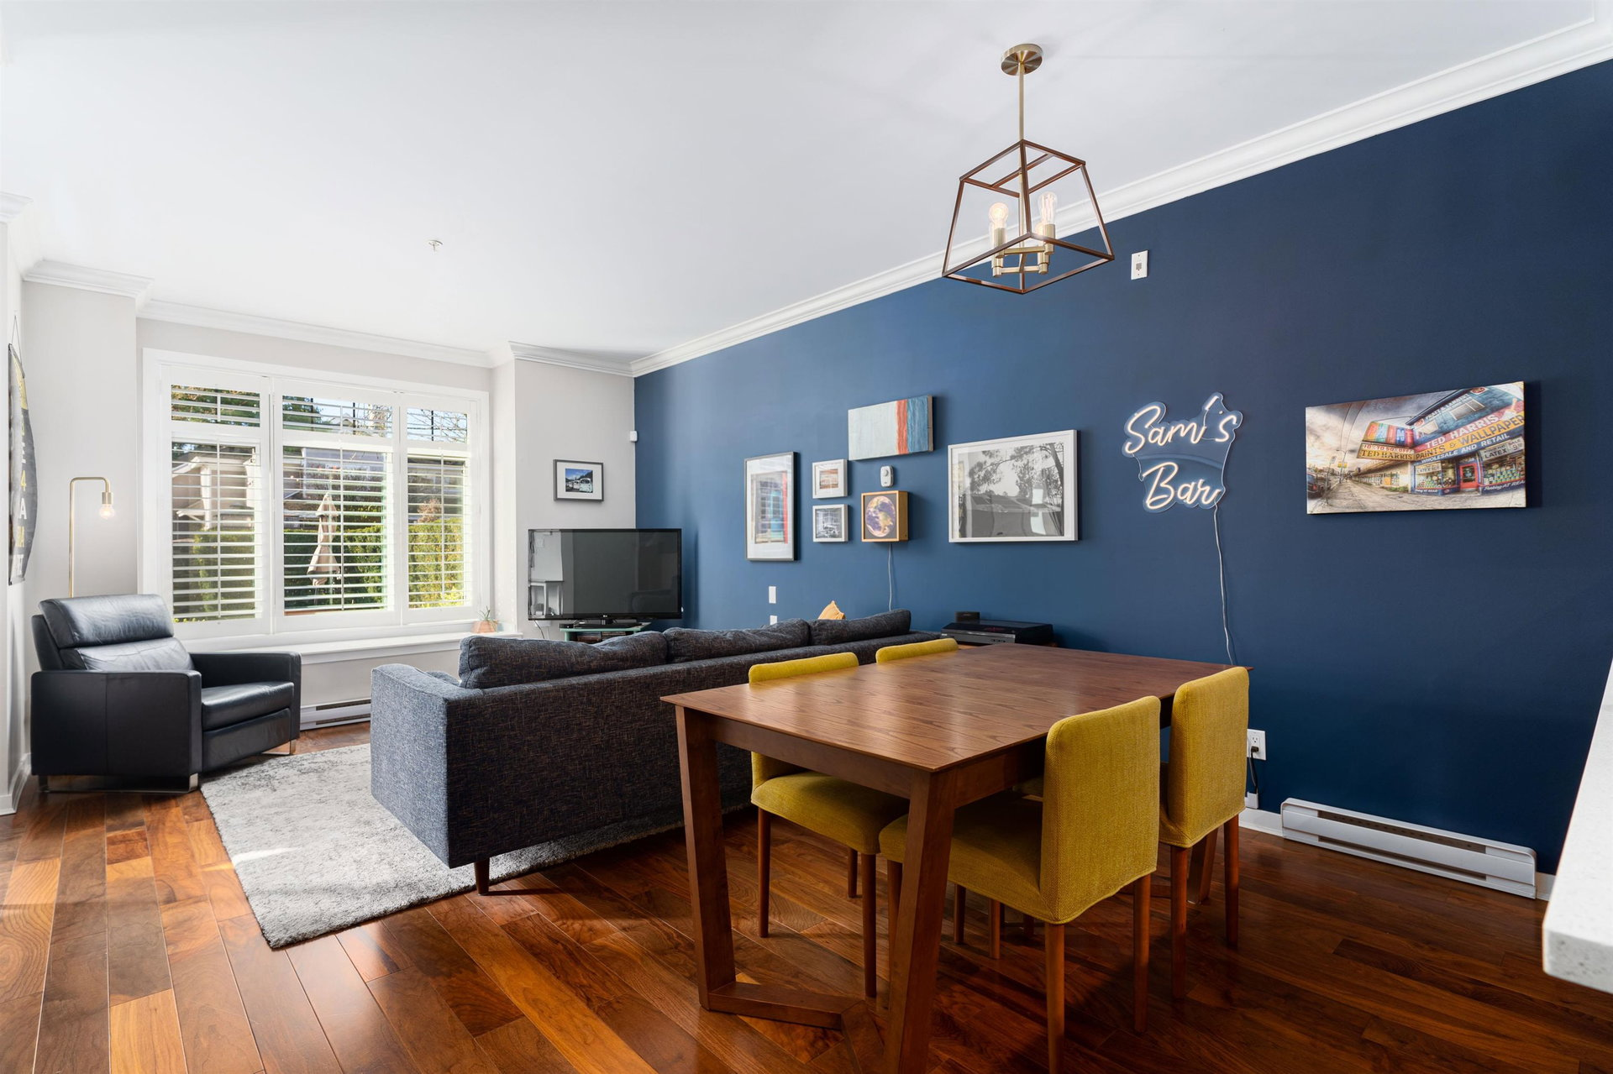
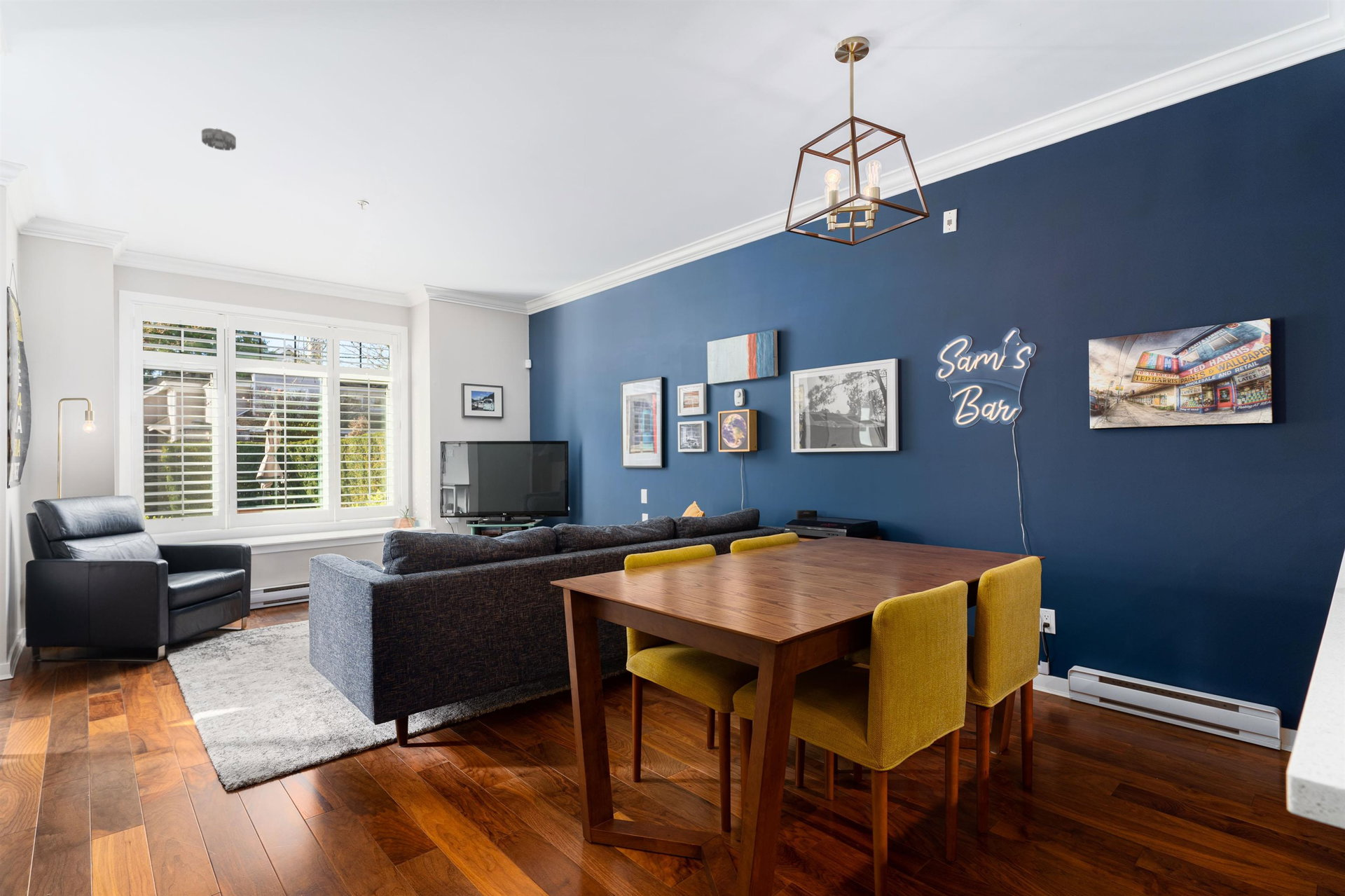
+ smoke detector (219, 138)
